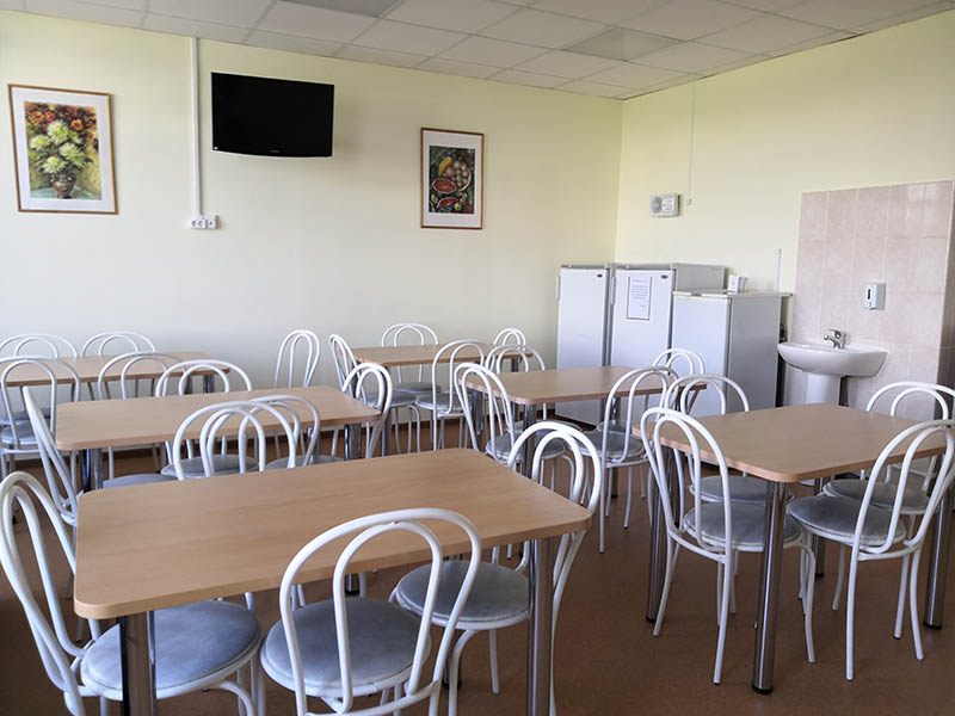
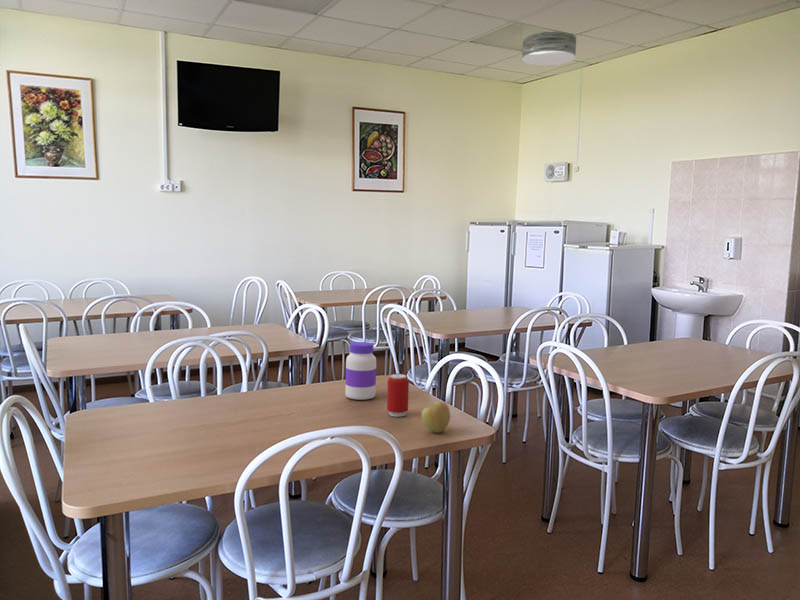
+ ceiling light (548, 49)
+ beverage can (397, 394)
+ jar (360, 370)
+ apple (435, 416)
